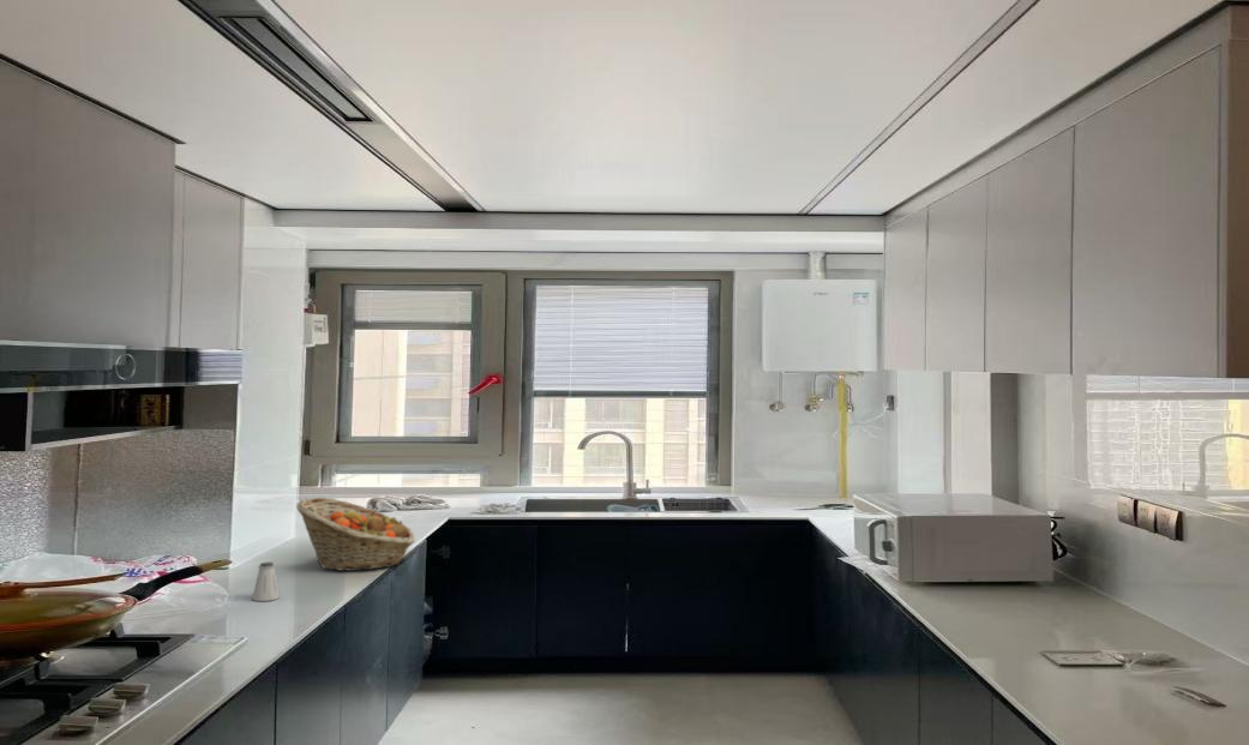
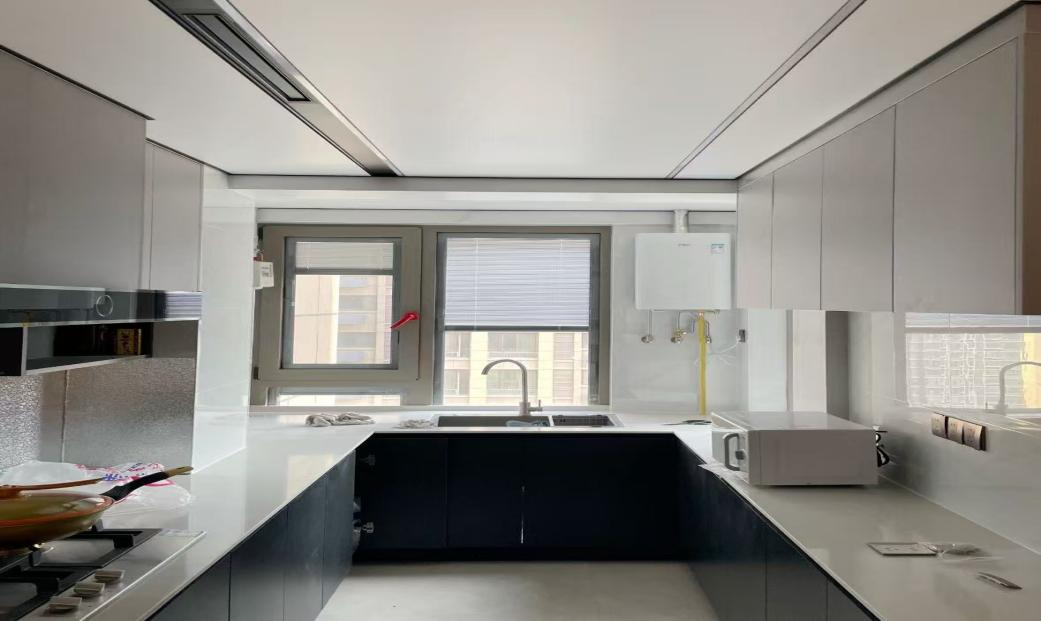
- saltshaker (266, 579)
- fruit basket (356, 530)
